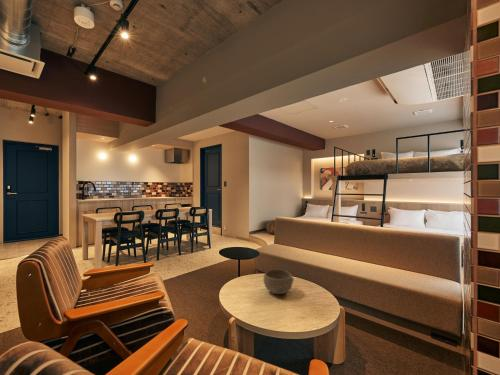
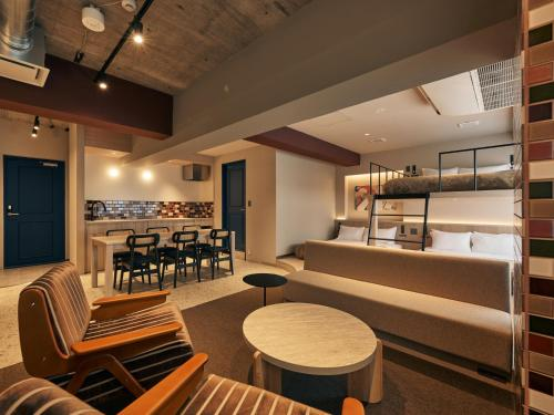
- bowl (278, 282)
